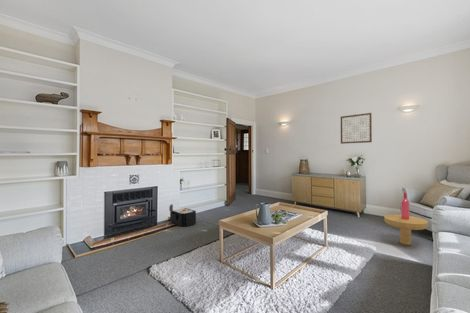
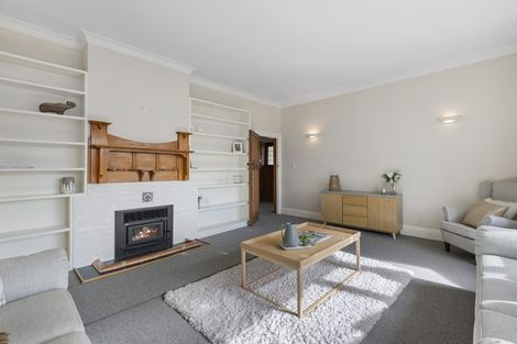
- wall art (356, 128)
- side table (405, 217)
- speaker (182, 213)
